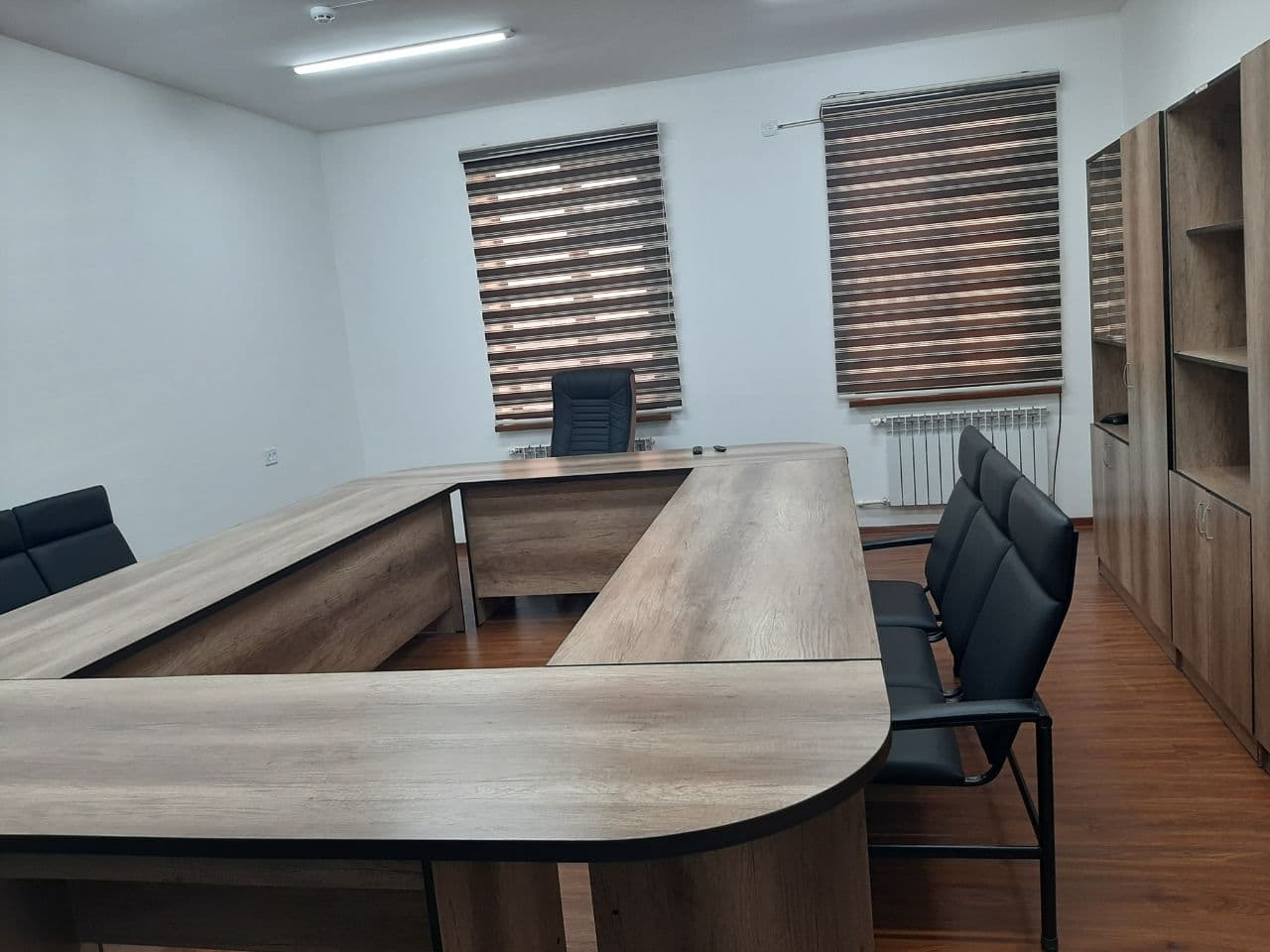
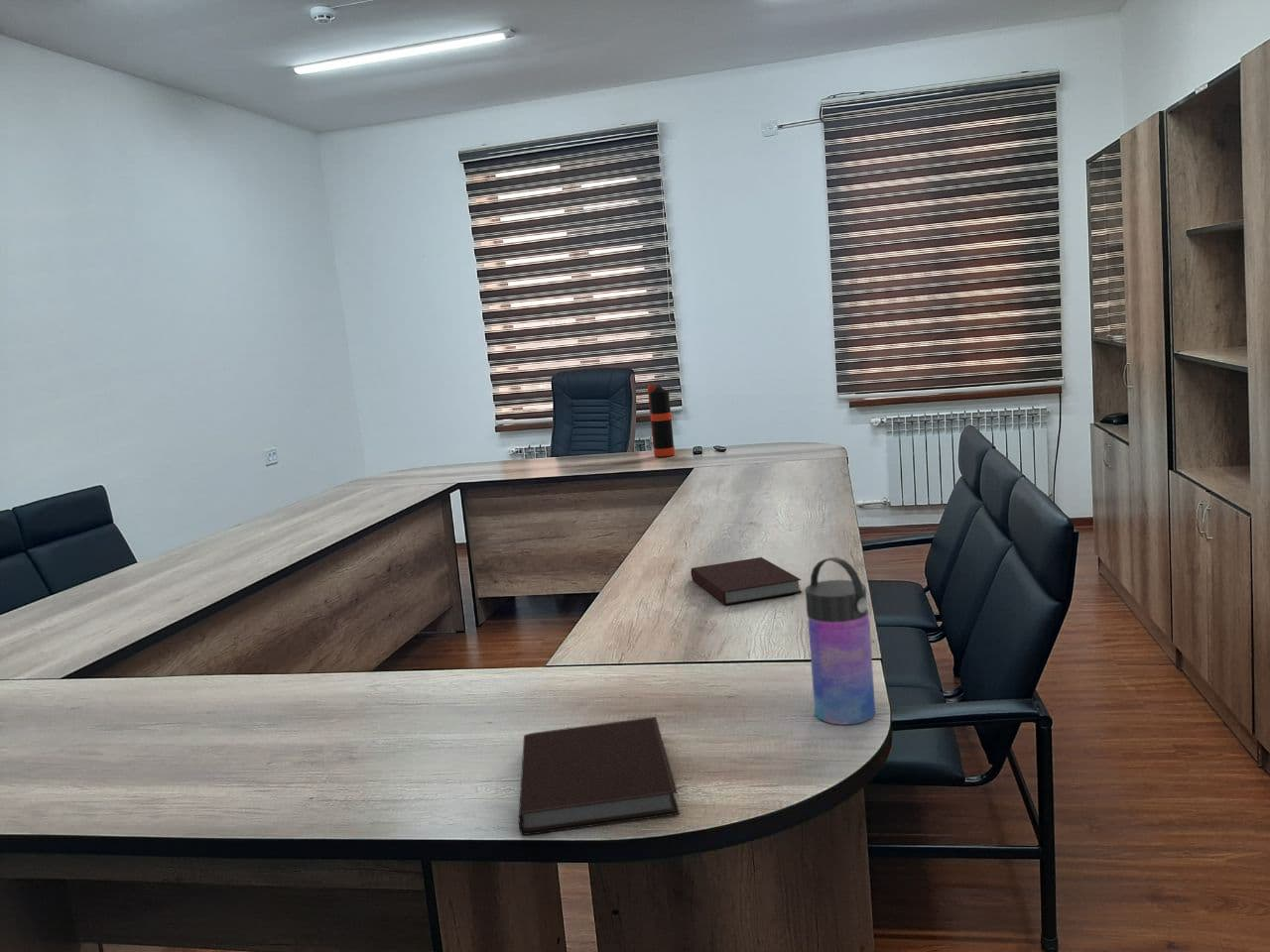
+ notebook (743, 579)
+ bottle (661, 419)
+ water bottle (839, 636)
+ notebook (594, 771)
